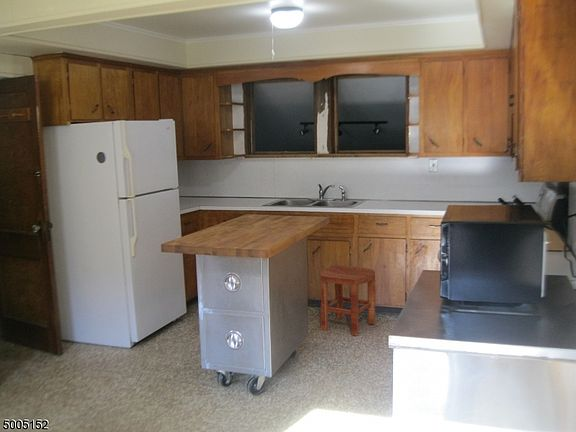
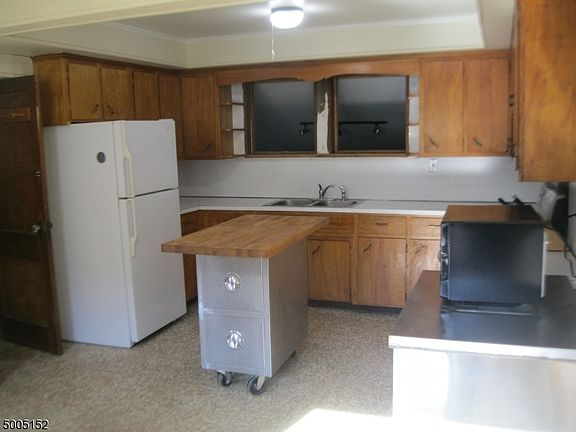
- stool (347, 298)
